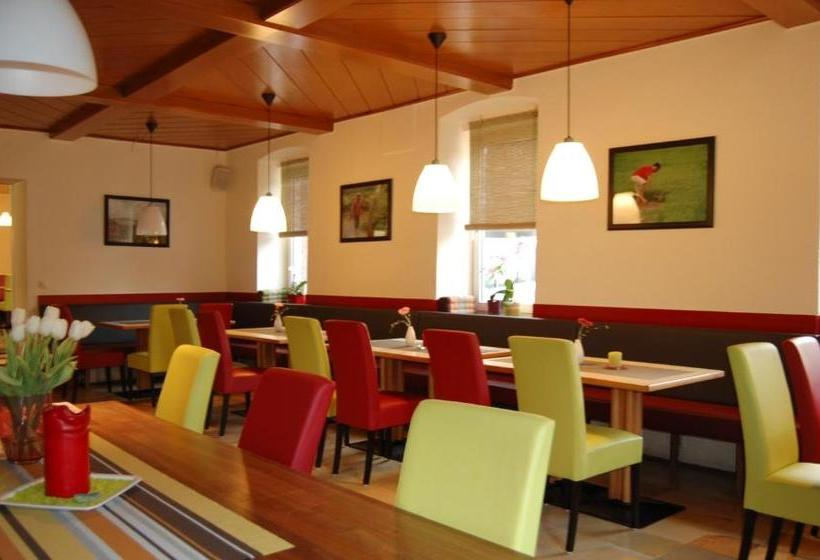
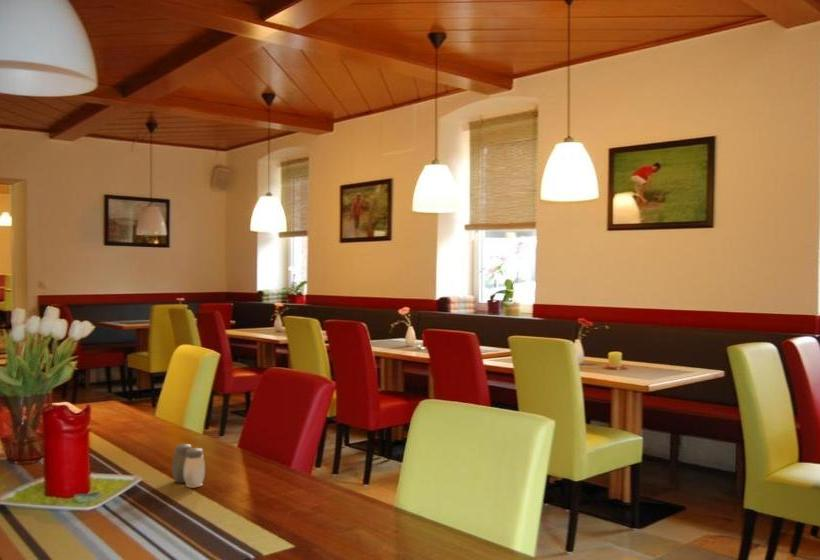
+ salt and pepper shaker (188, 464)
